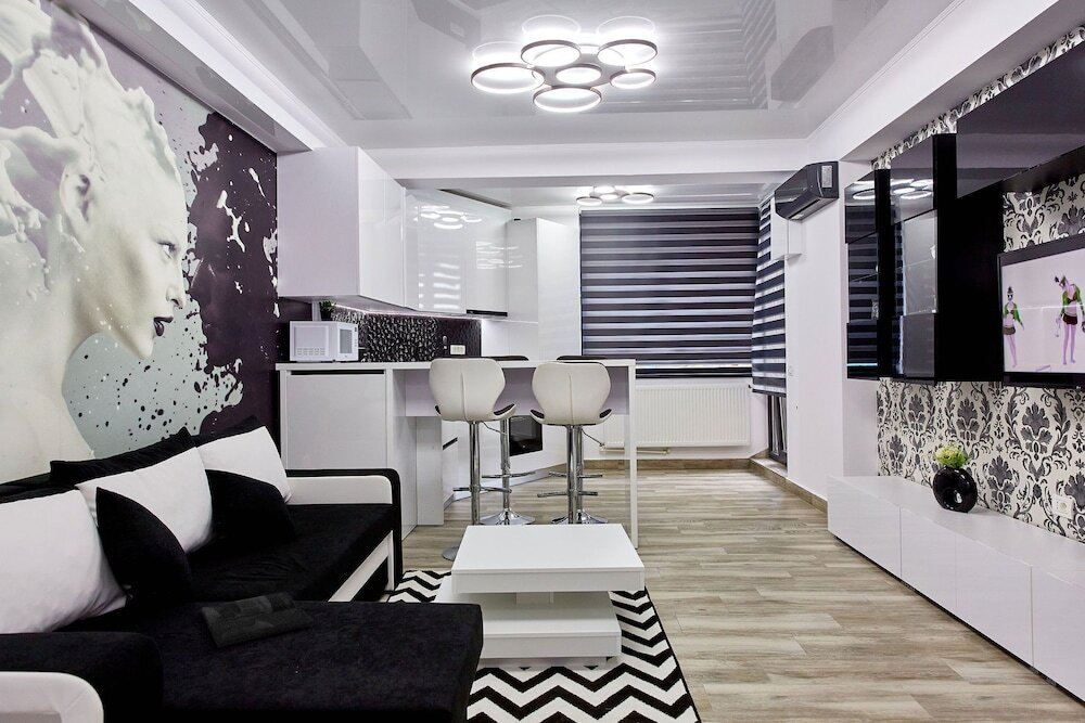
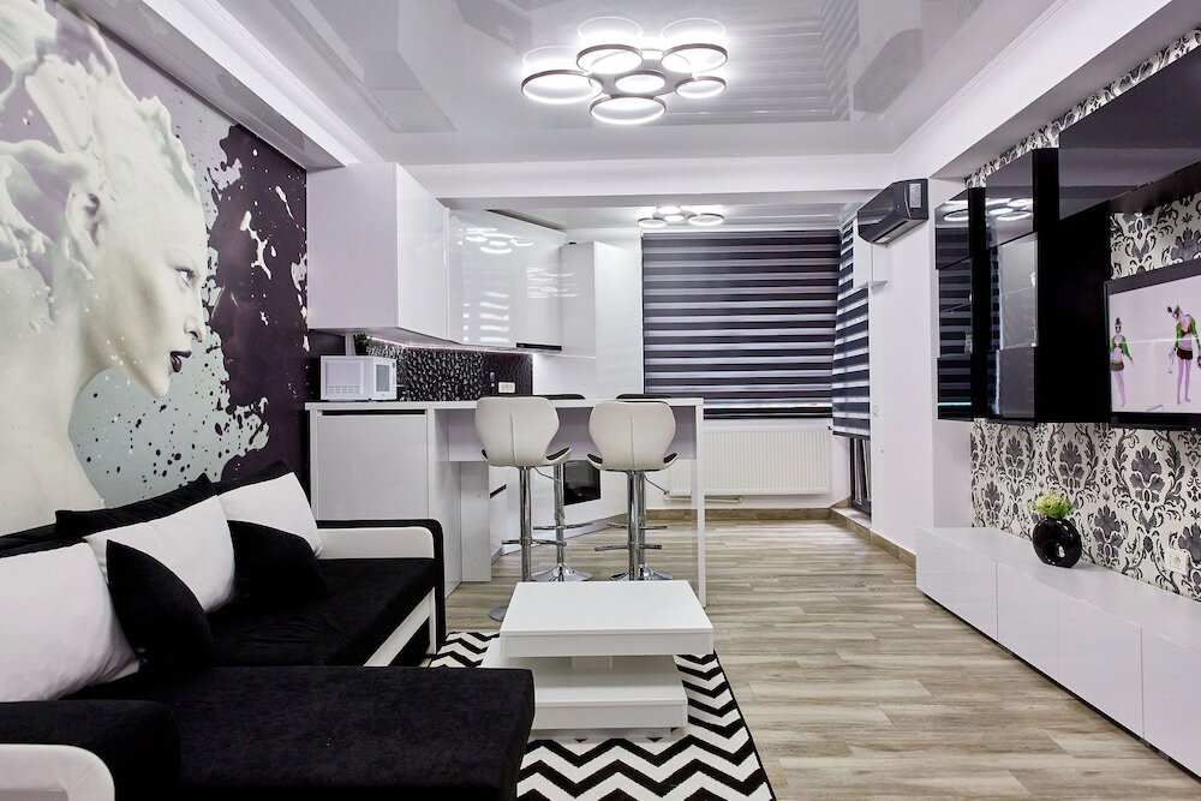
- magazine (254, 615)
